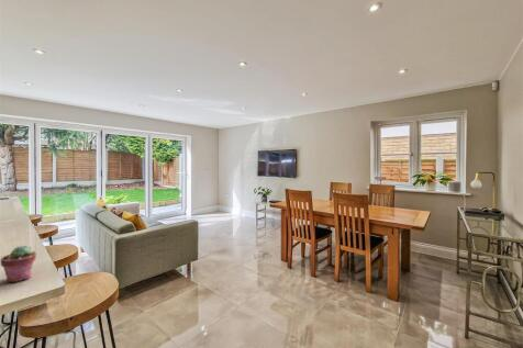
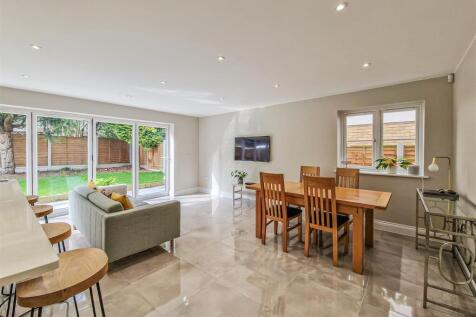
- potted succulent (19, 261)
